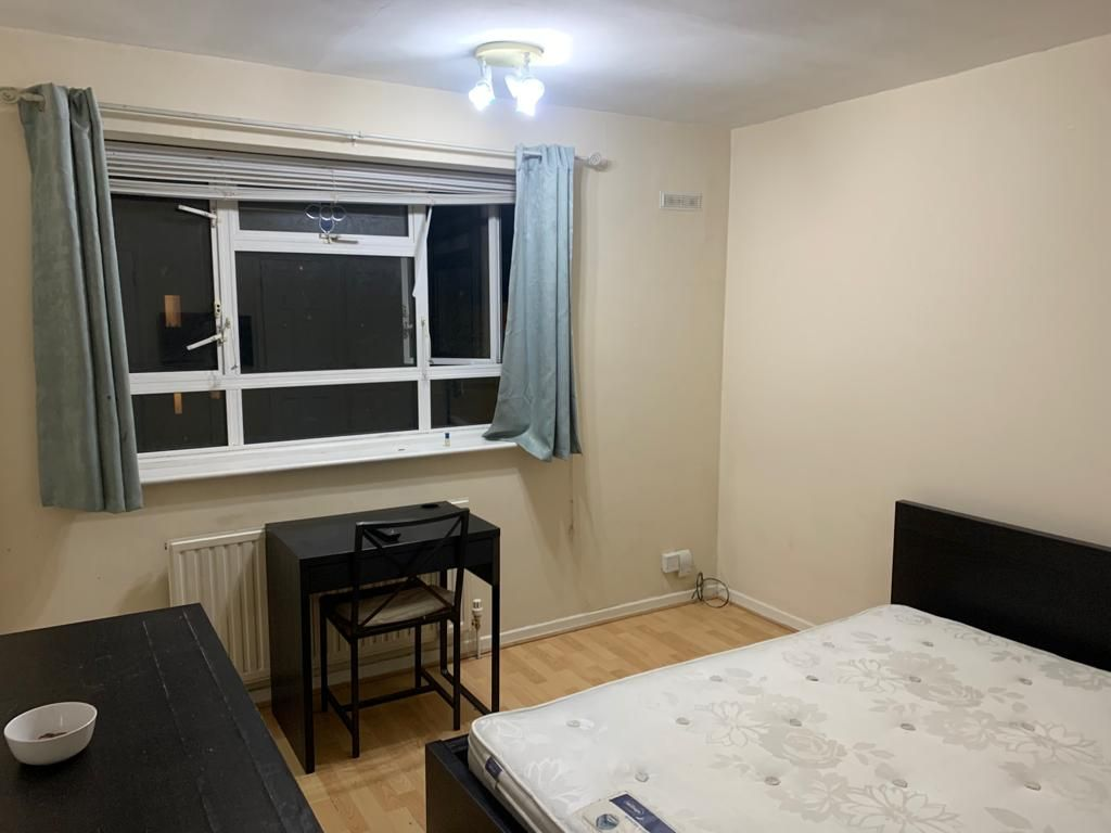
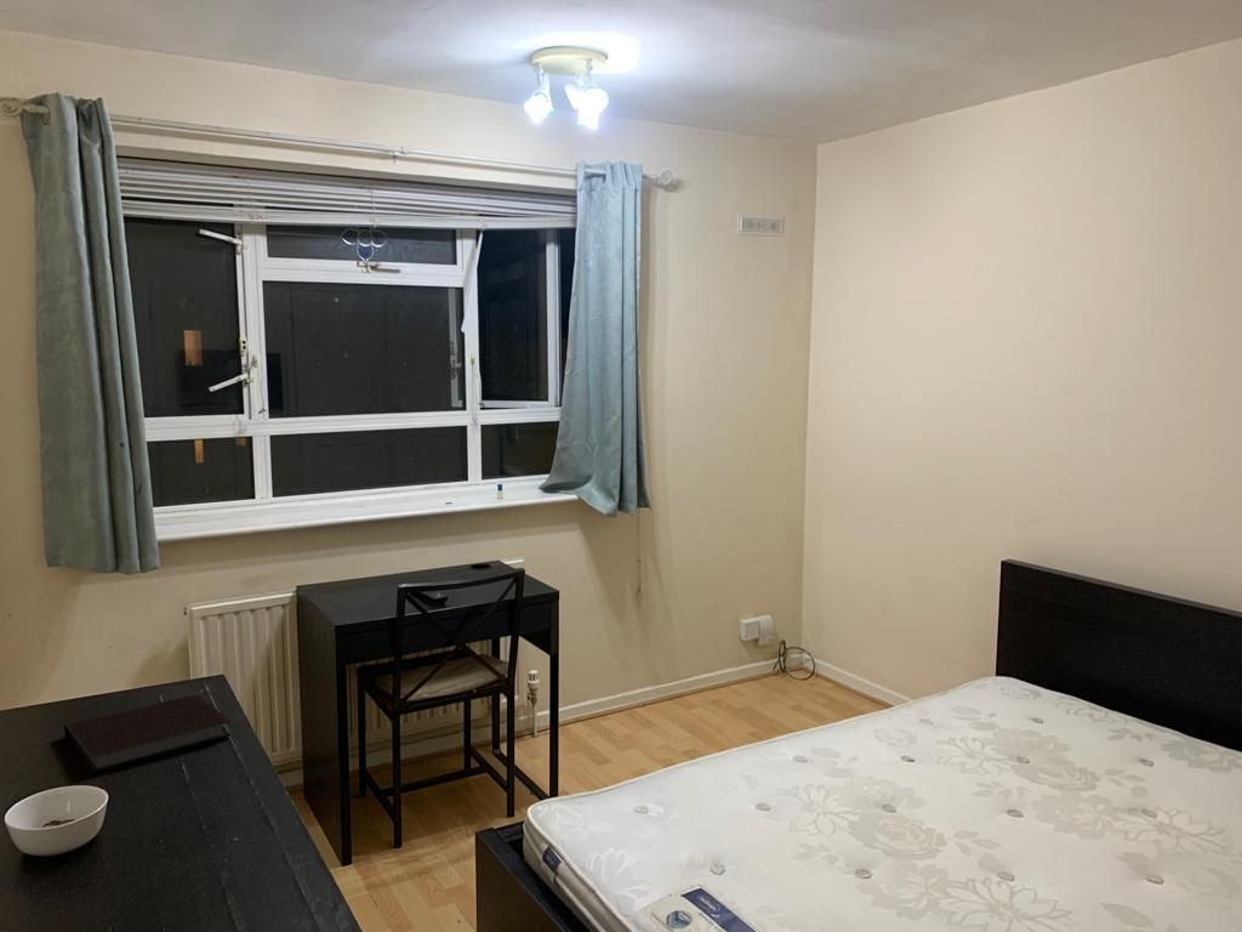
+ notebook (148, 729)
